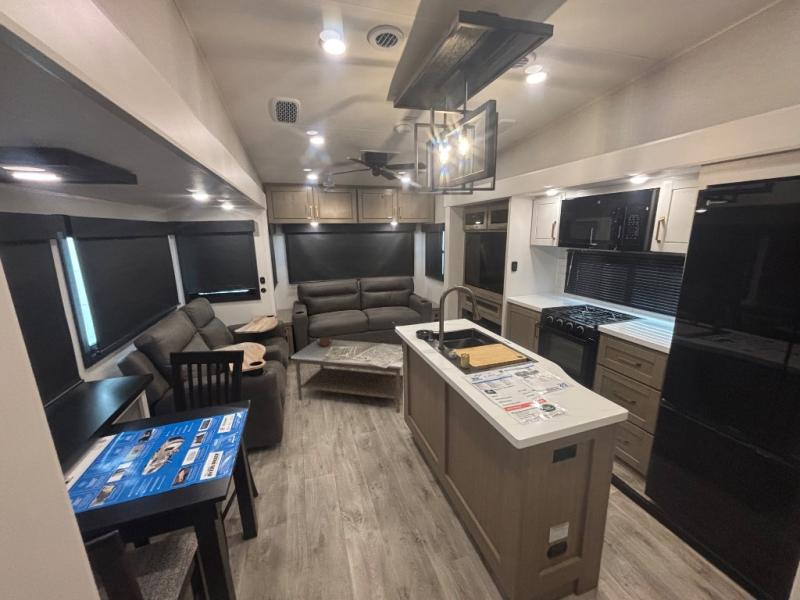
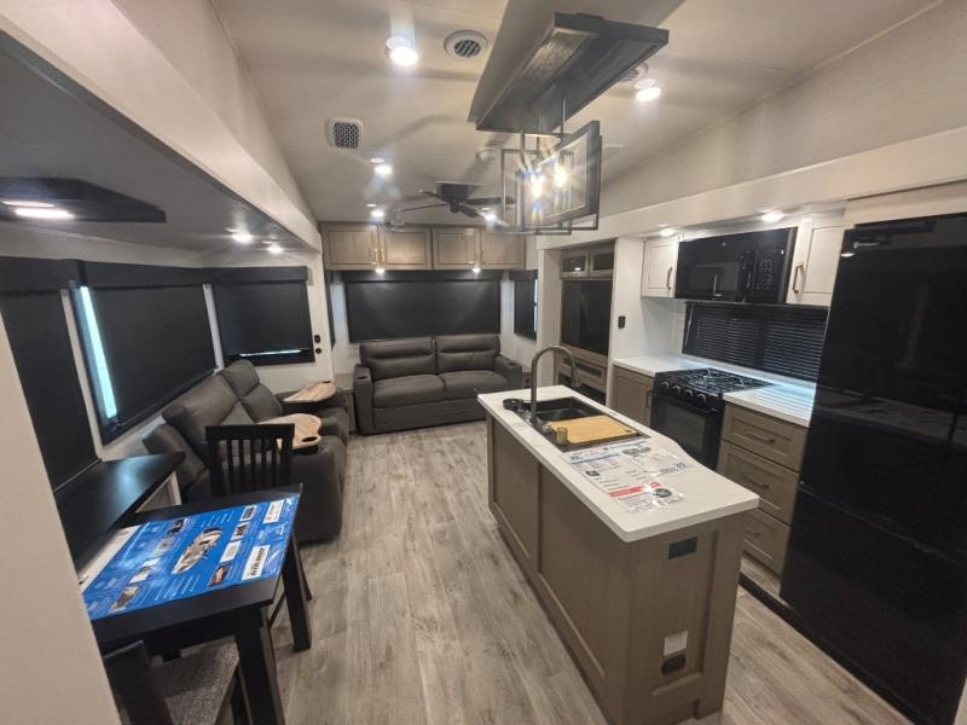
- coffee table (355, 368)
